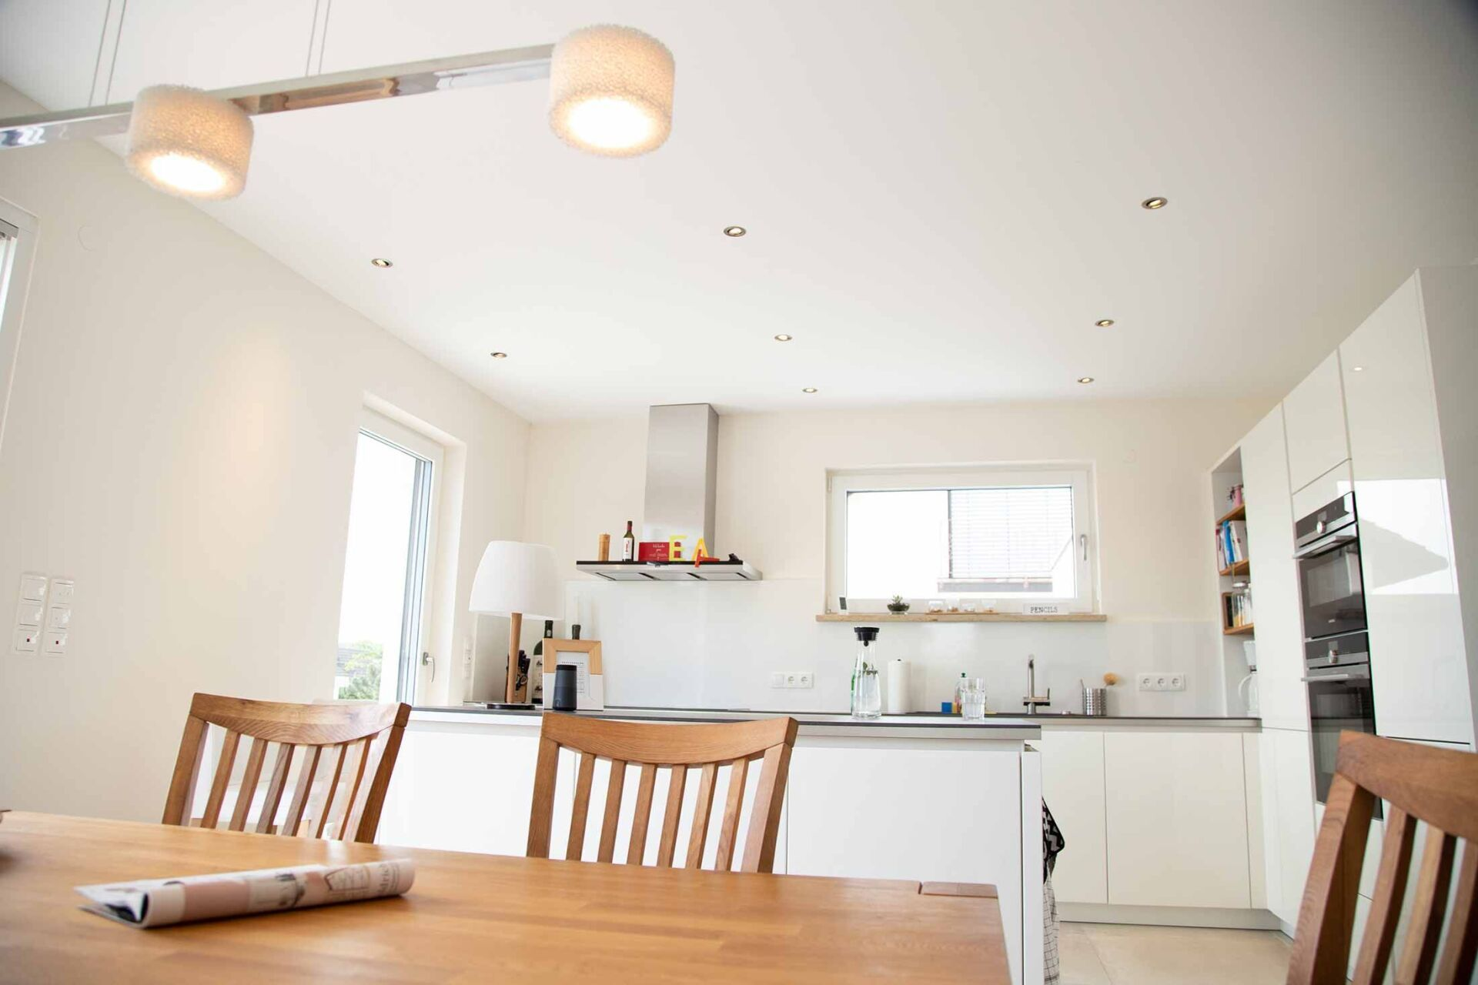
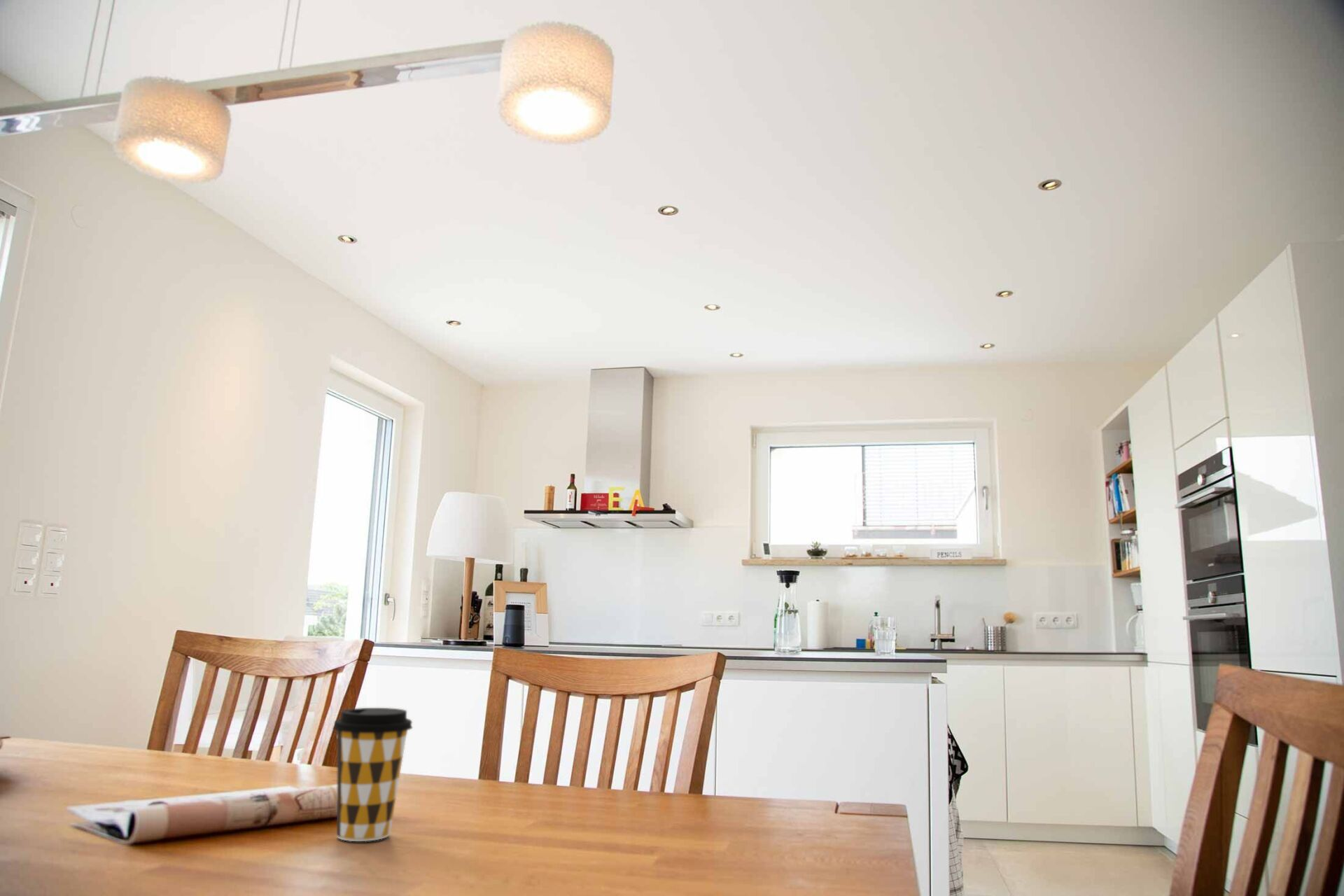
+ coffee cup (369, 772)
